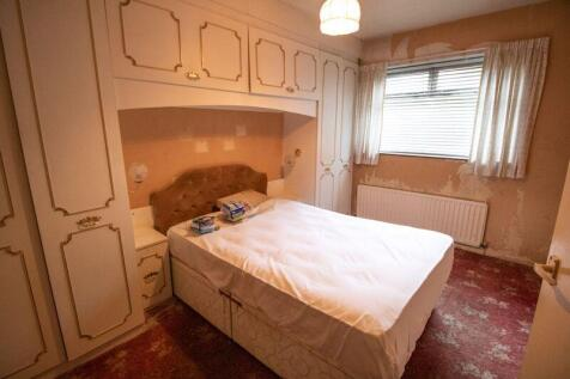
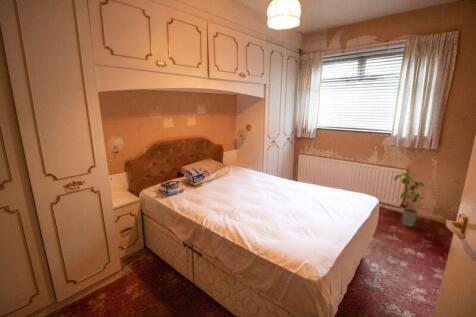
+ house plant (408, 201)
